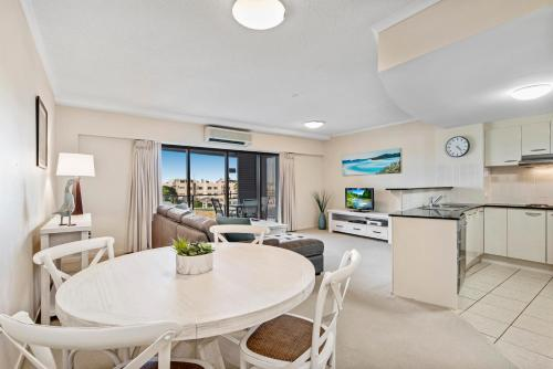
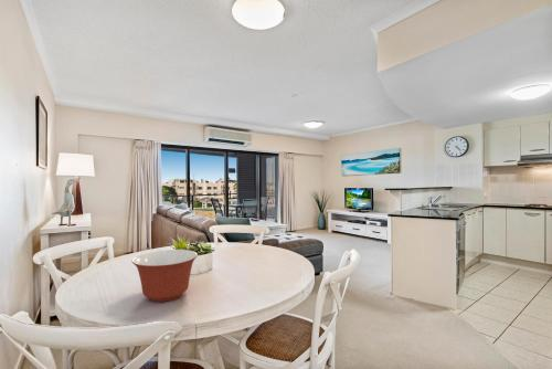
+ mixing bowl (166, 275)
